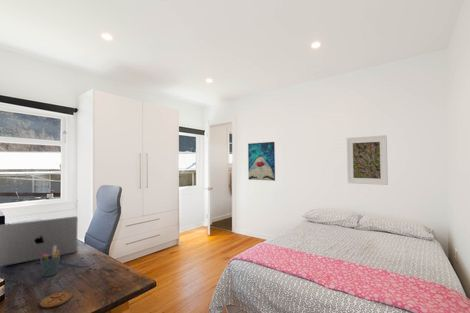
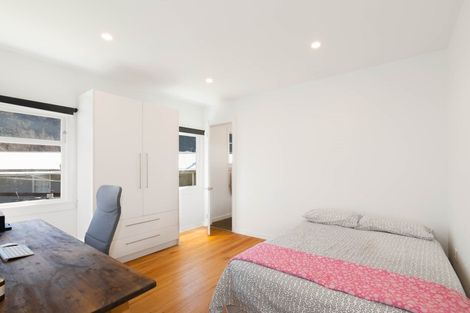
- wall art (261, 161)
- coaster (56, 299)
- laptop (41, 235)
- pen holder (50, 261)
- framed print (366, 160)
